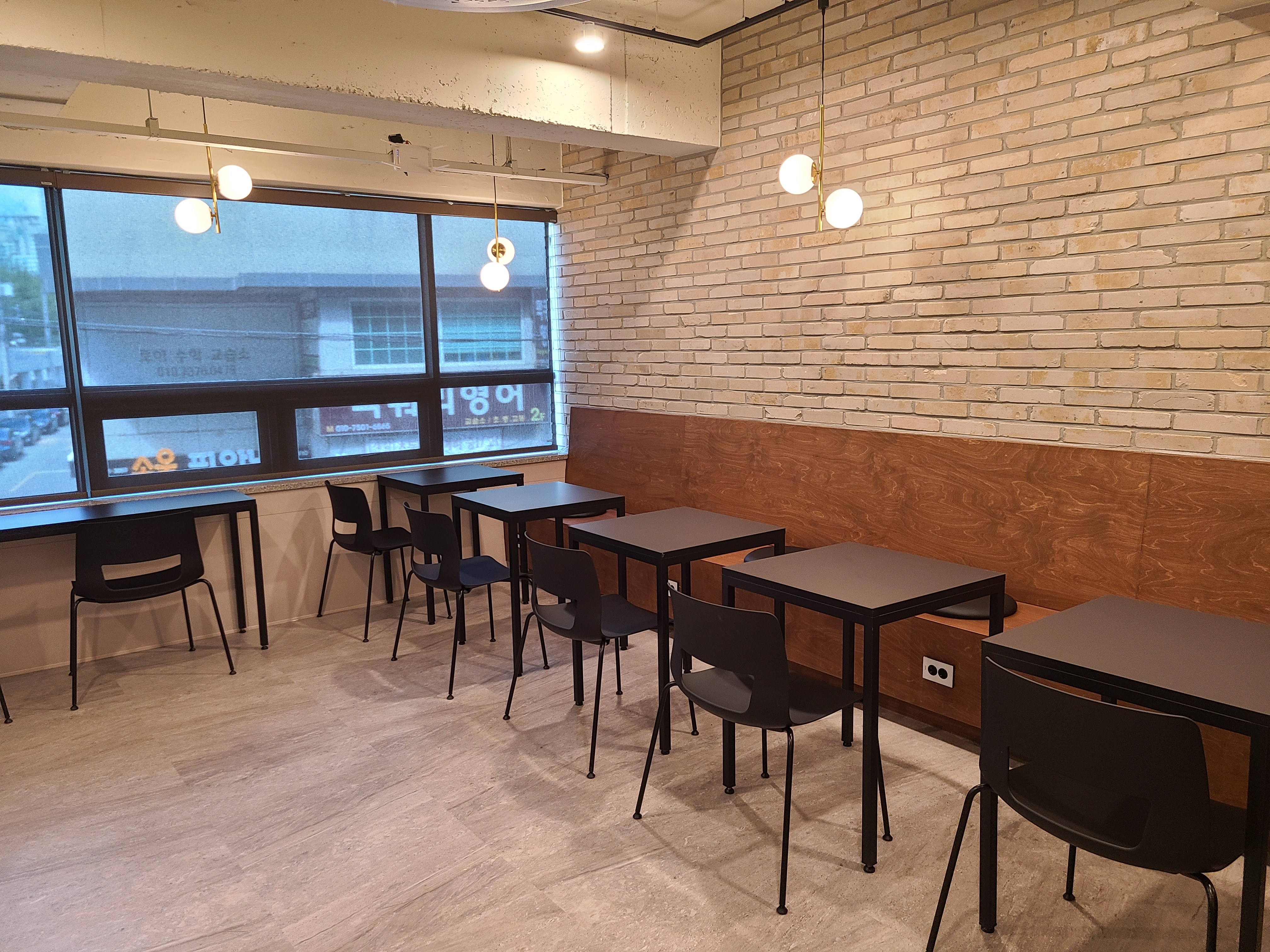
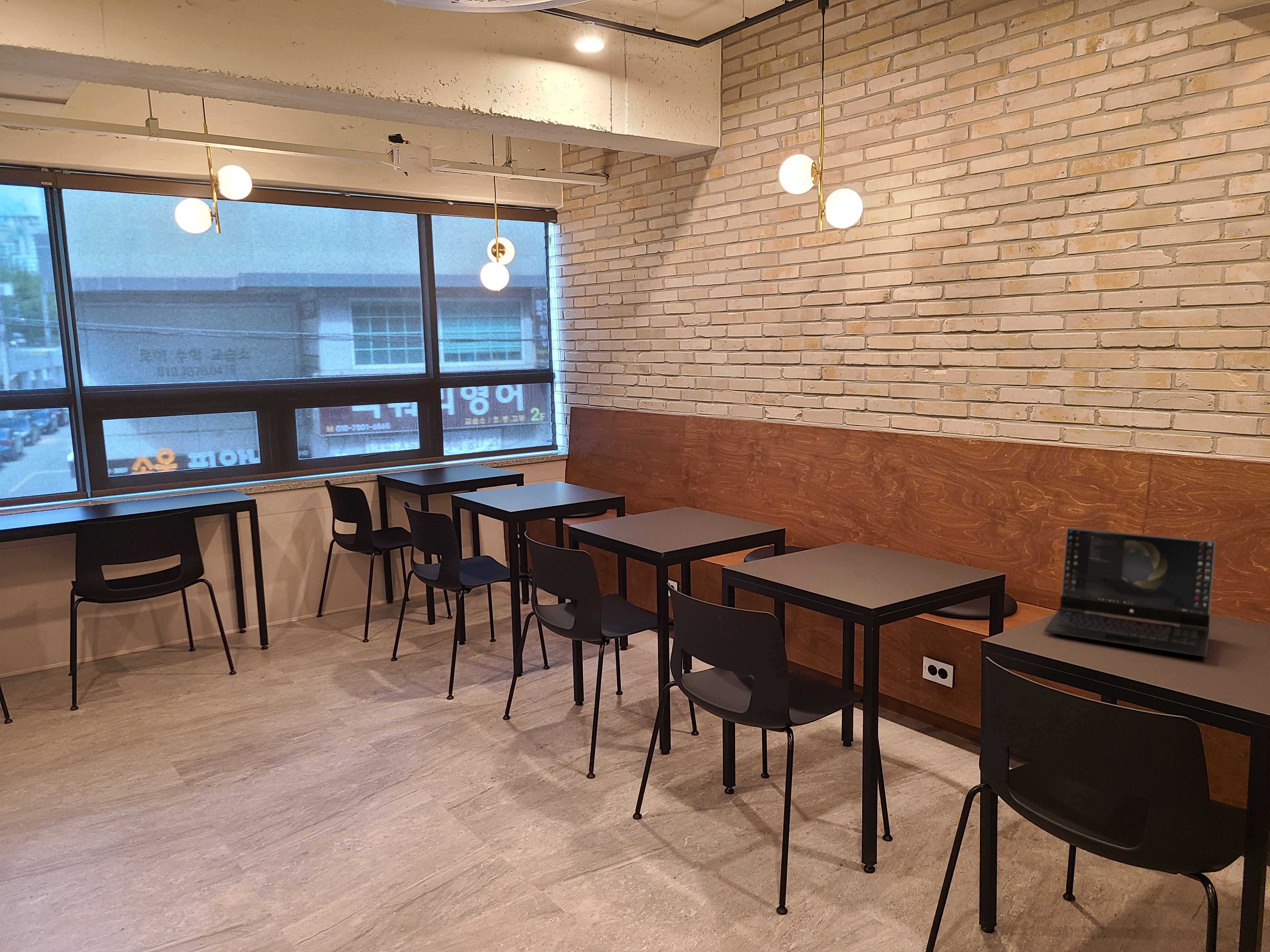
+ laptop (1130, 589)
